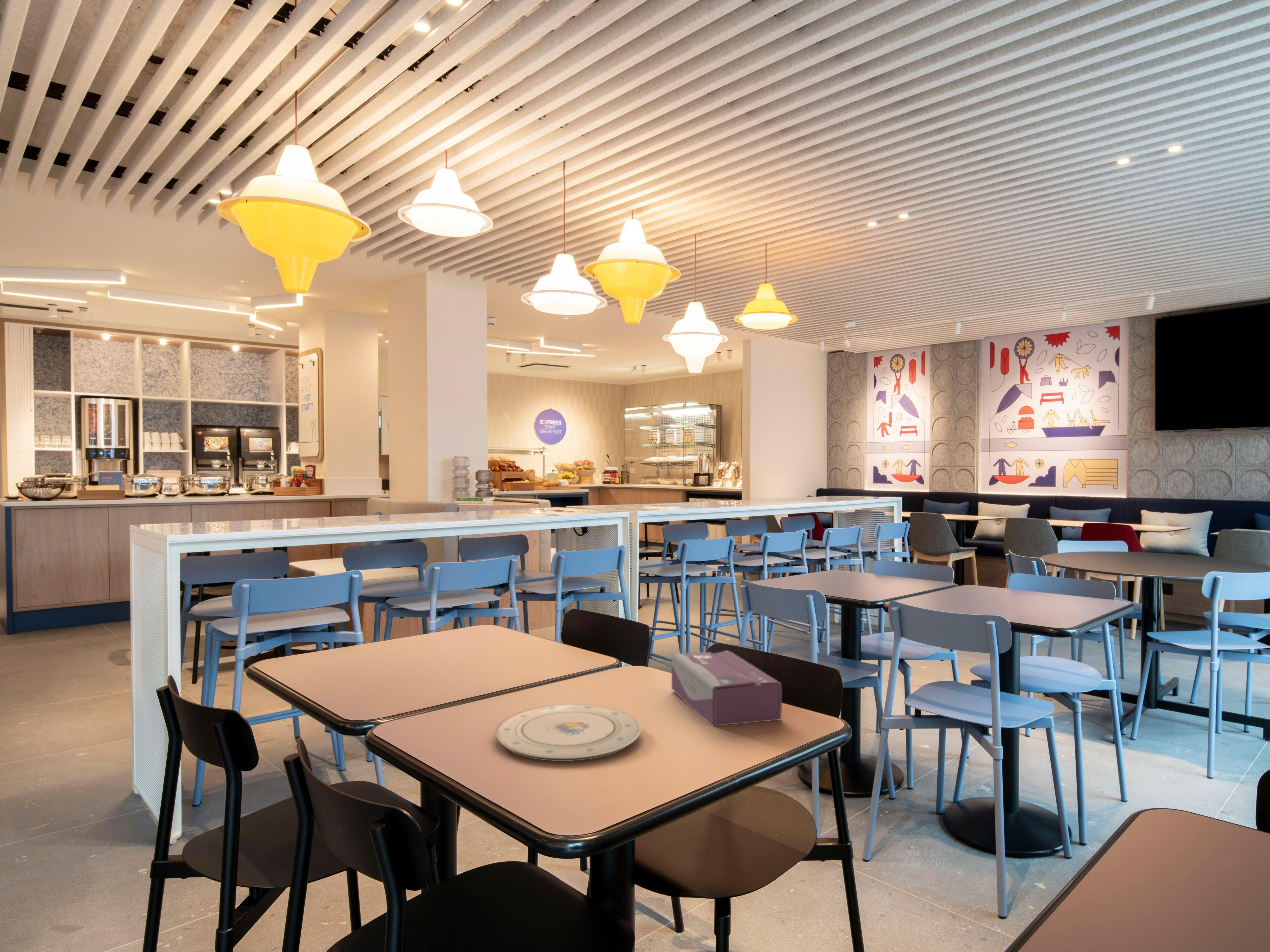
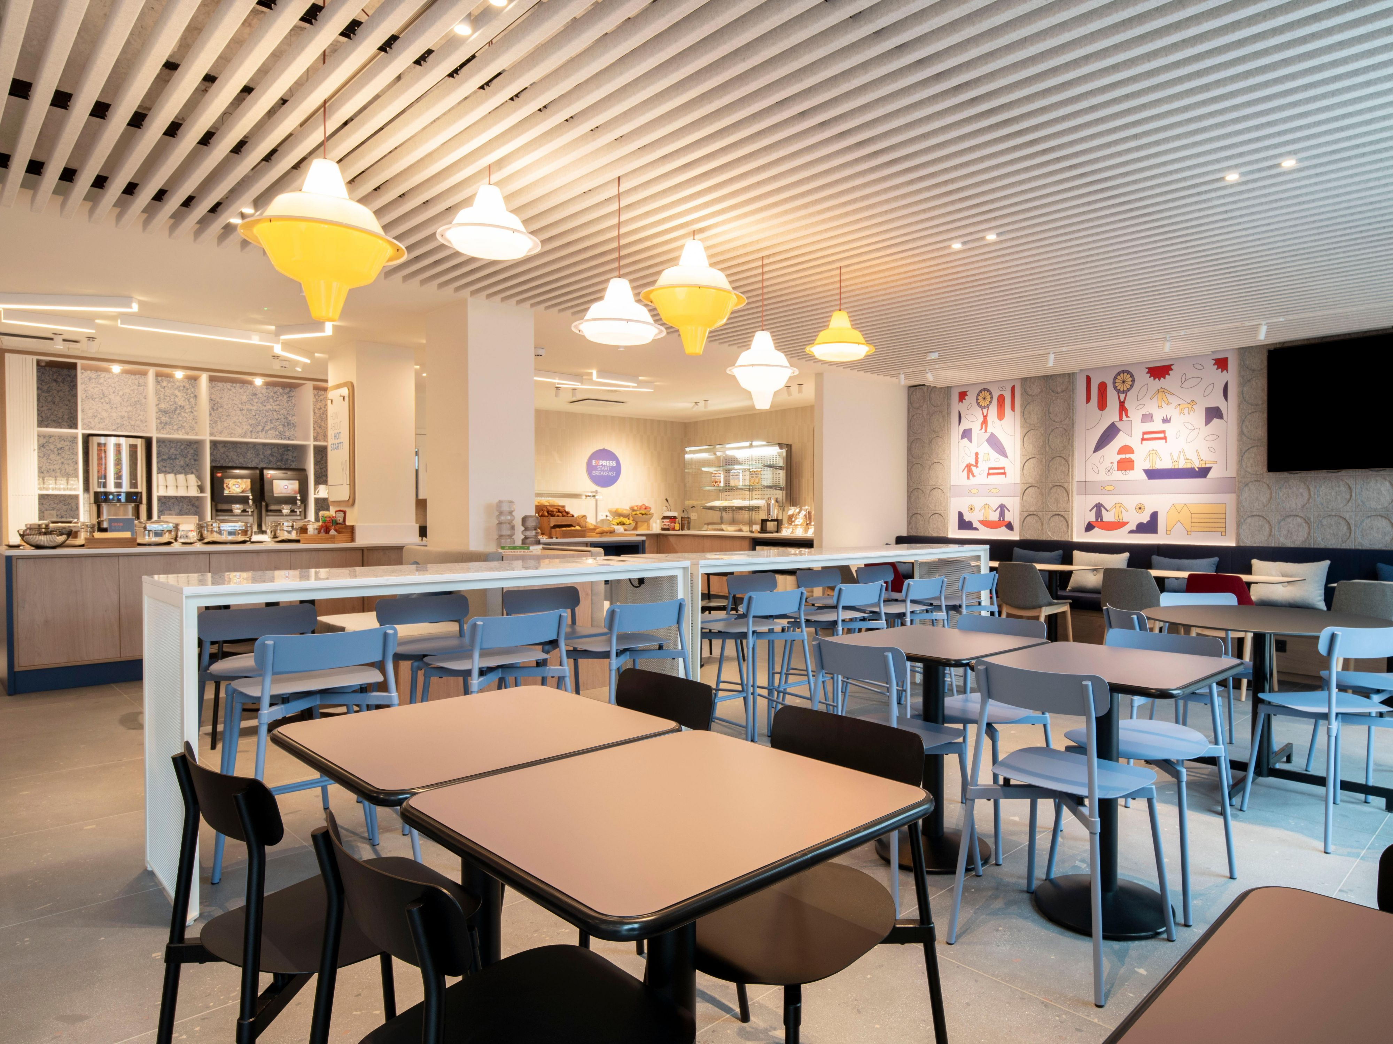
- tissue box (723, 685)
- plate (569, 732)
